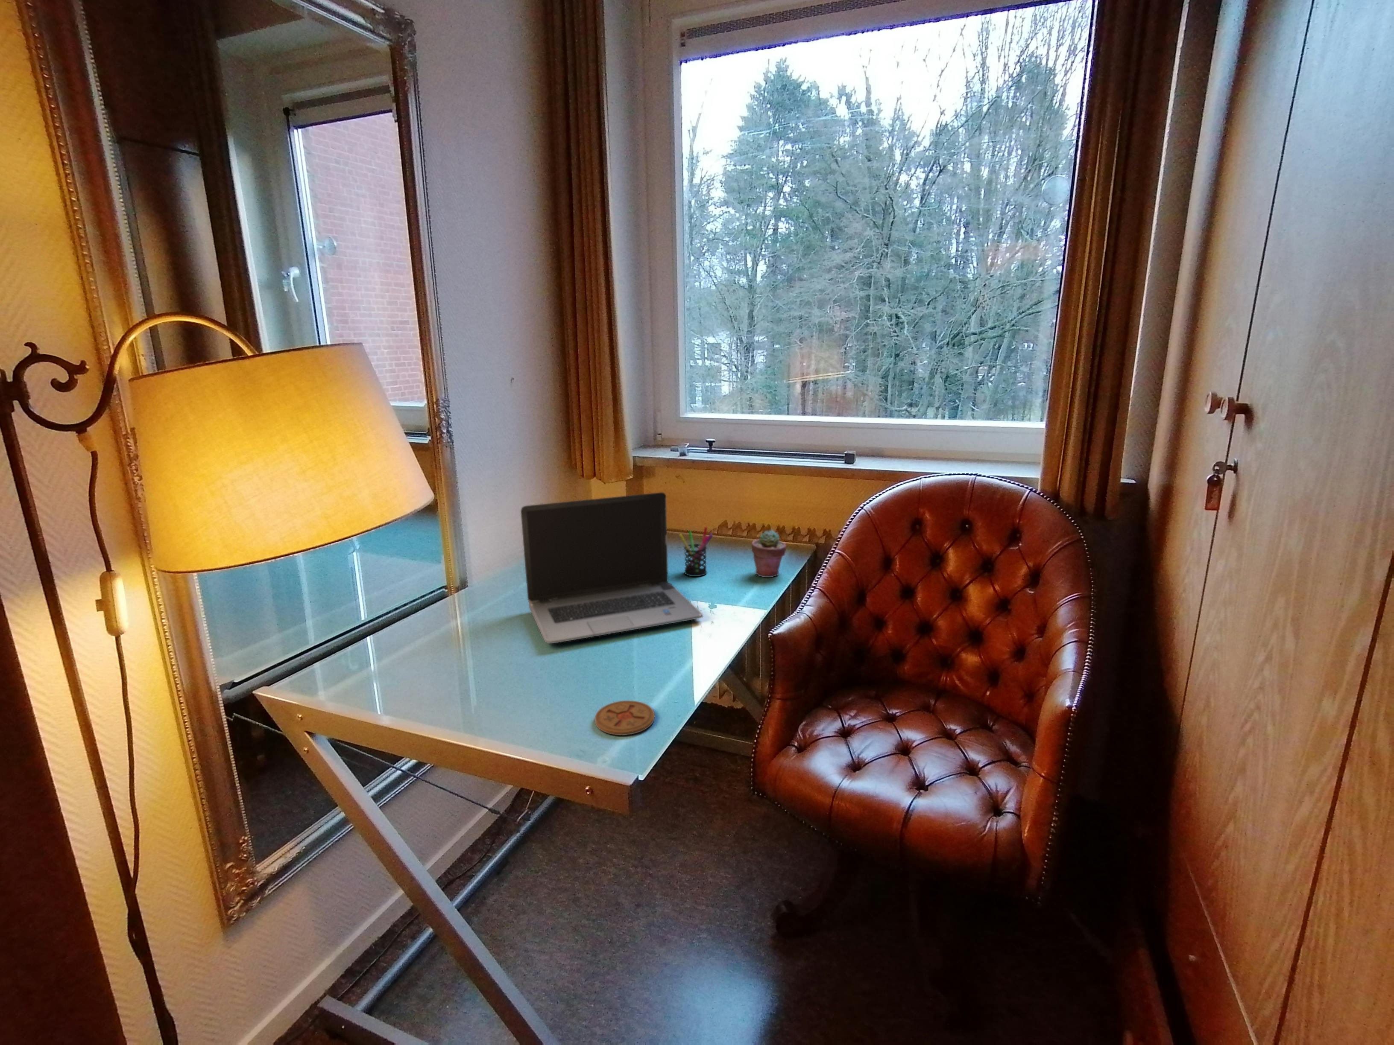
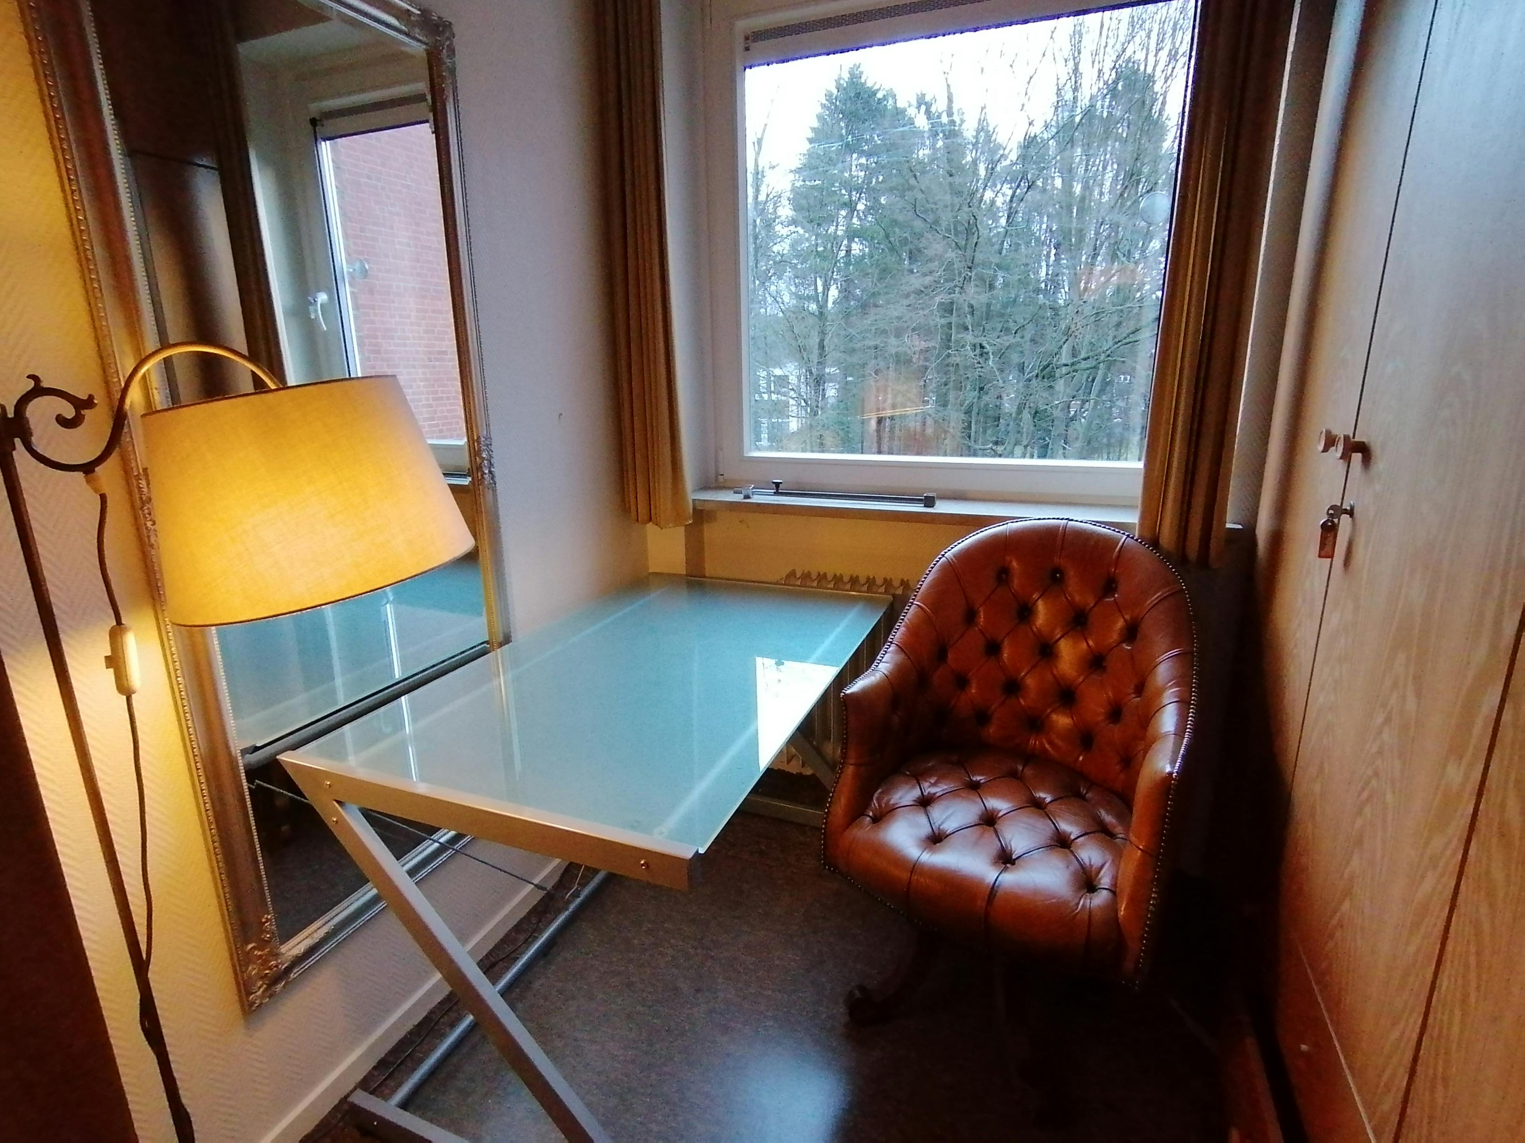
- laptop computer (611, 564)
- potted succulent (768, 552)
- coaster (625, 717)
- pen holder (696, 550)
